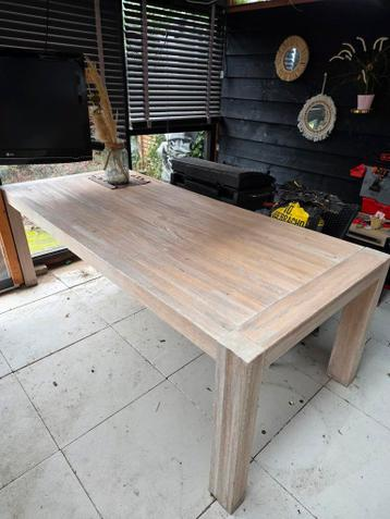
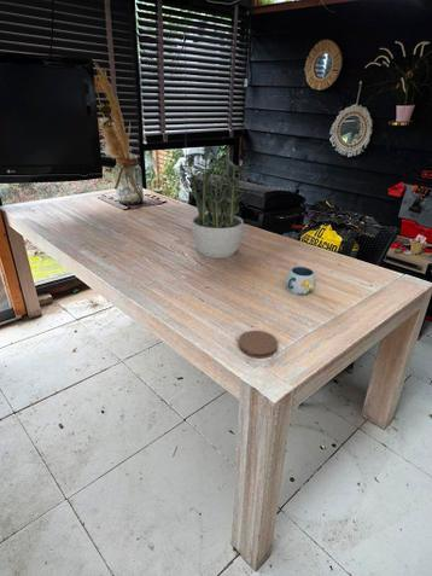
+ mug (298, 281)
+ coaster (257, 343)
+ potted plant (215, 202)
